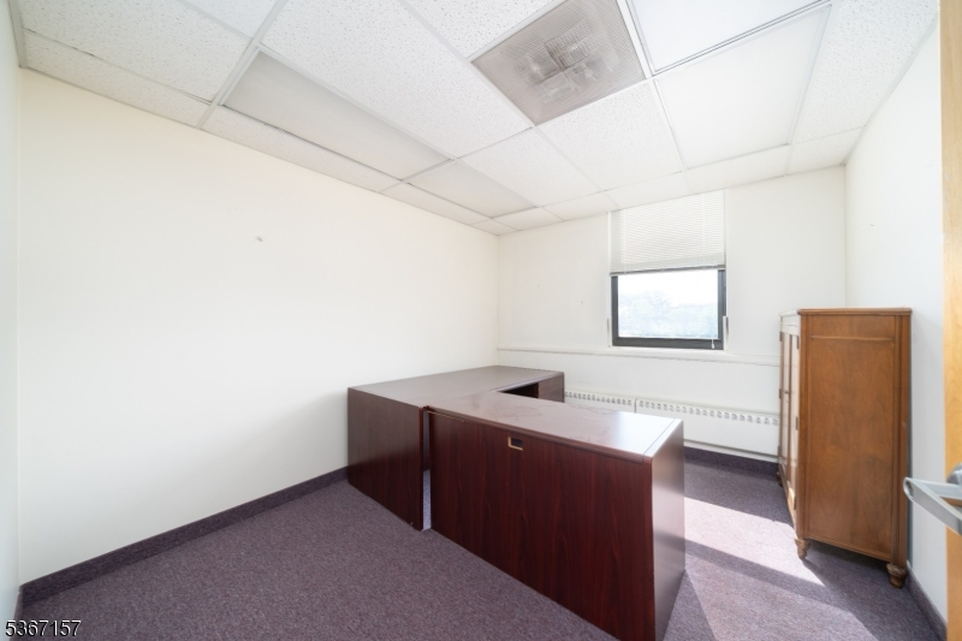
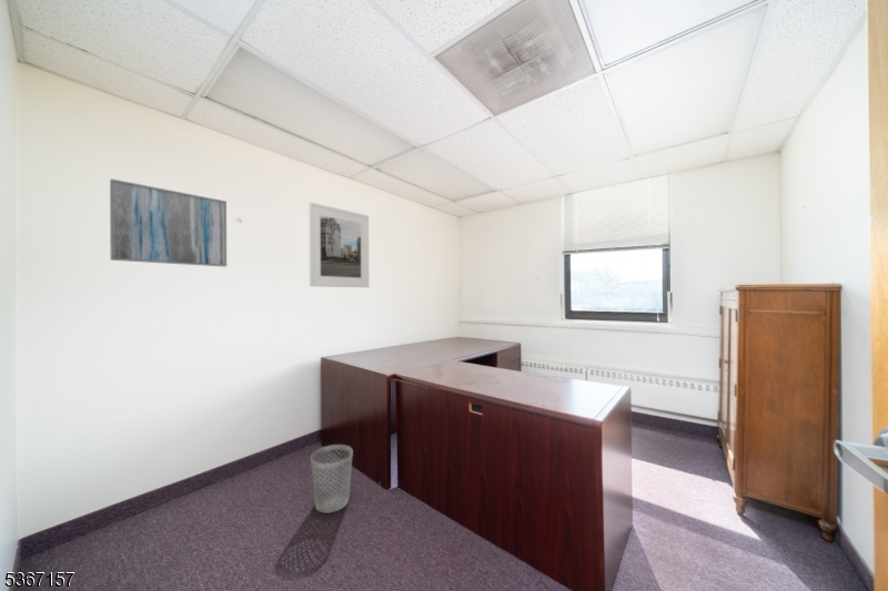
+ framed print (341, 247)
+ wall art (174, 227)
+ wastebasket (331, 478)
